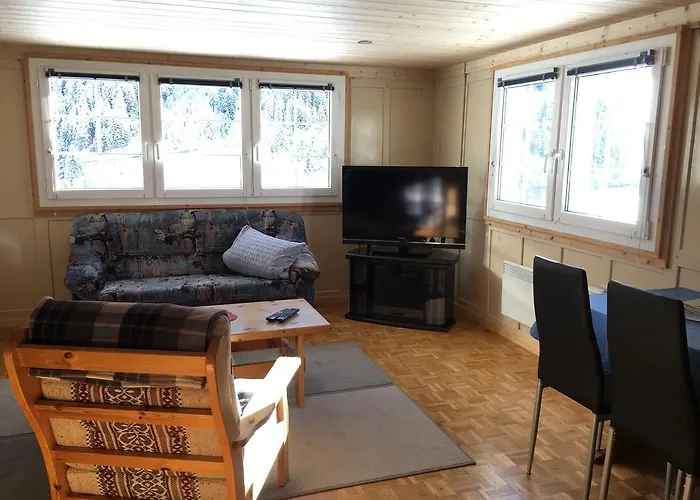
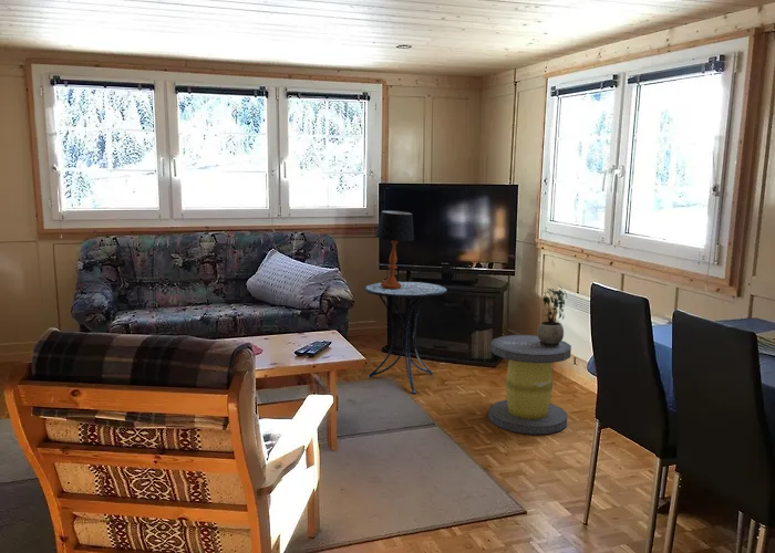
+ potted plant (554, 313)
+ stool (529, 382)
+ side table (405, 334)
+ table lamp (392, 249)
